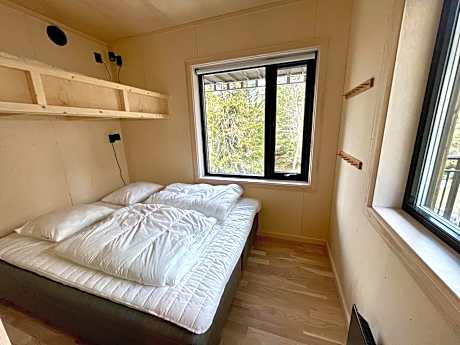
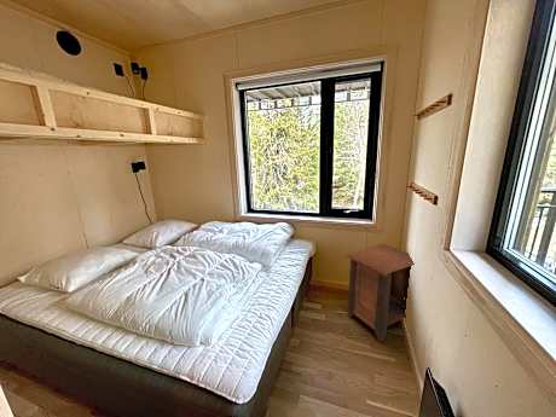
+ nightstand (382, 289)
